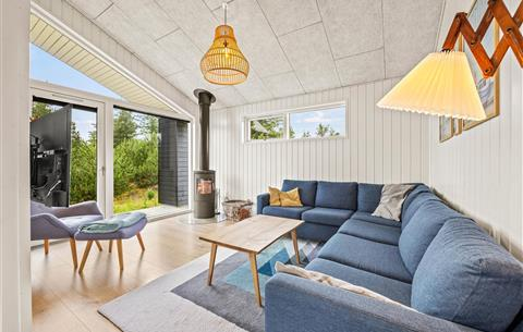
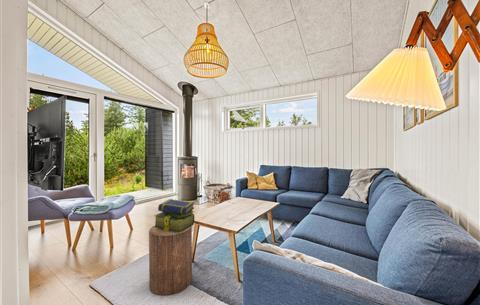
+ stack of books (176, 213)
+ stool (171, 254)
